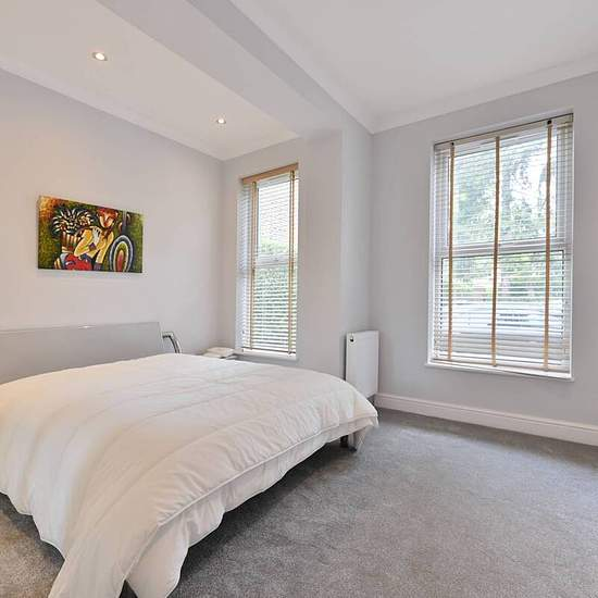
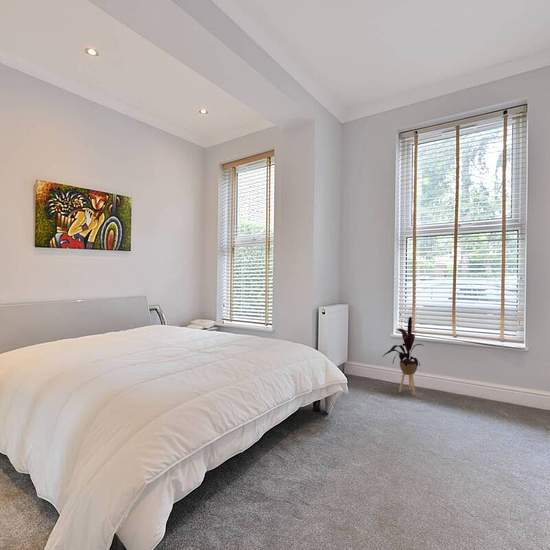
+ house plant (403, 353)
